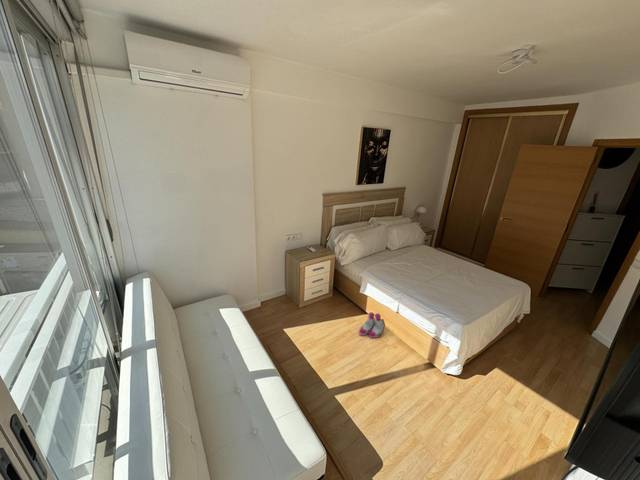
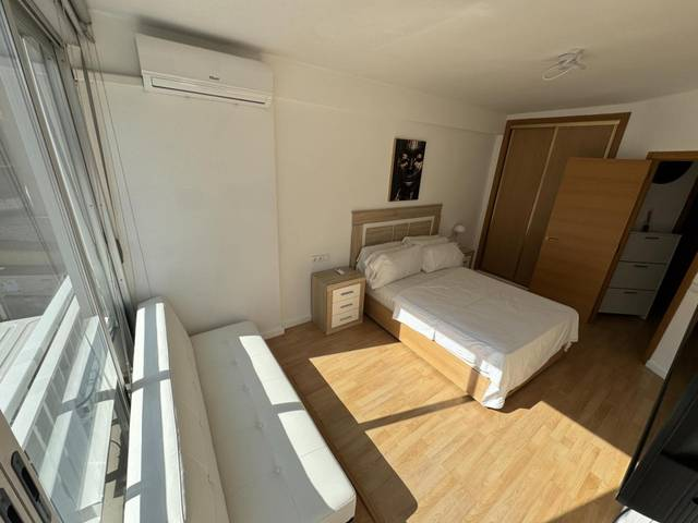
- boots (372, 323)
